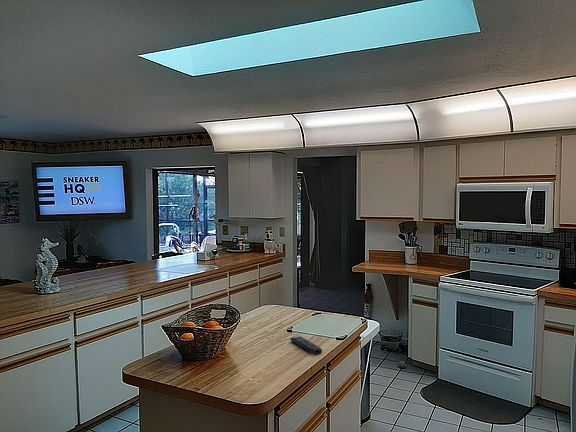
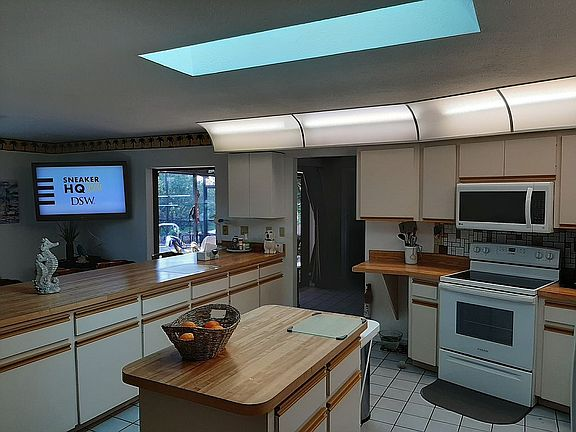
- remote control (305, 344)
